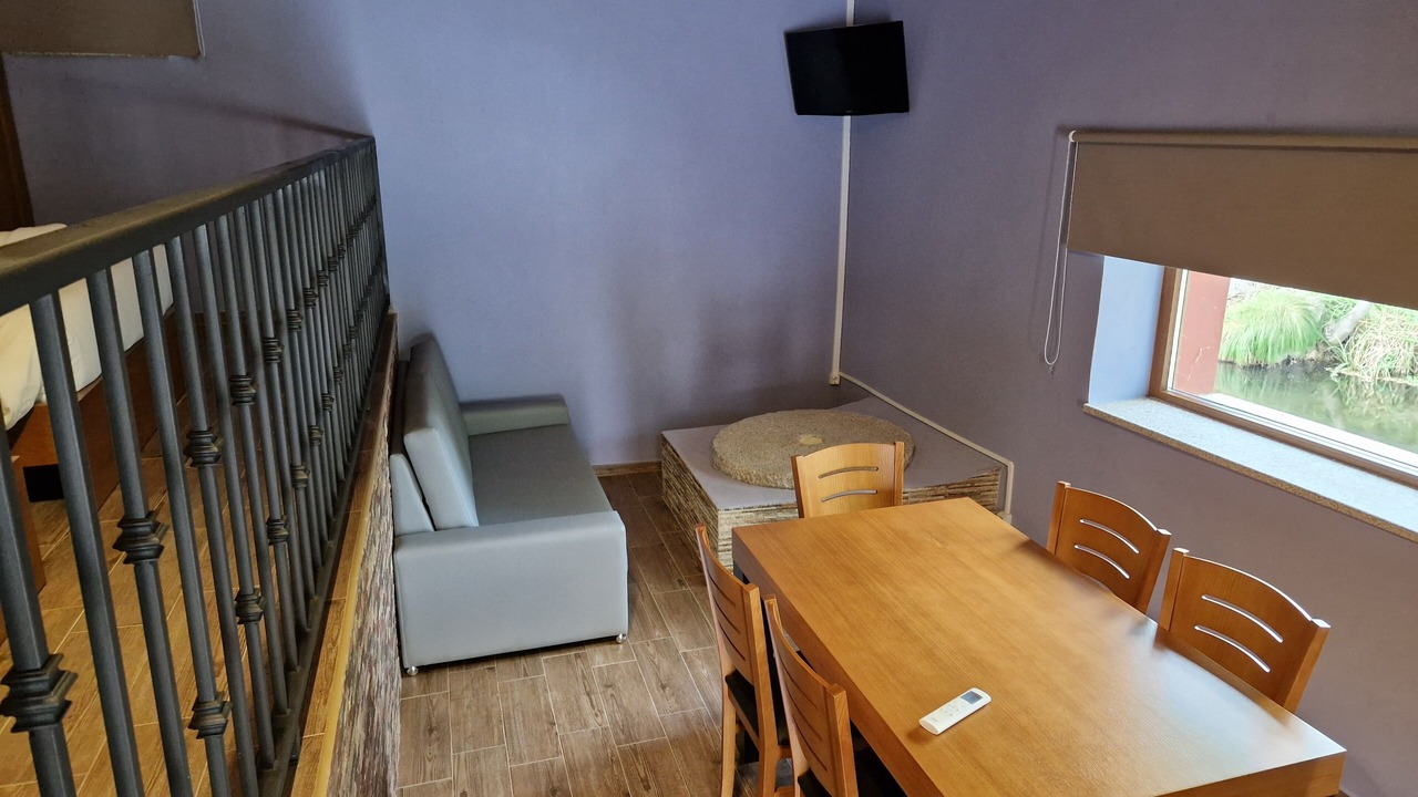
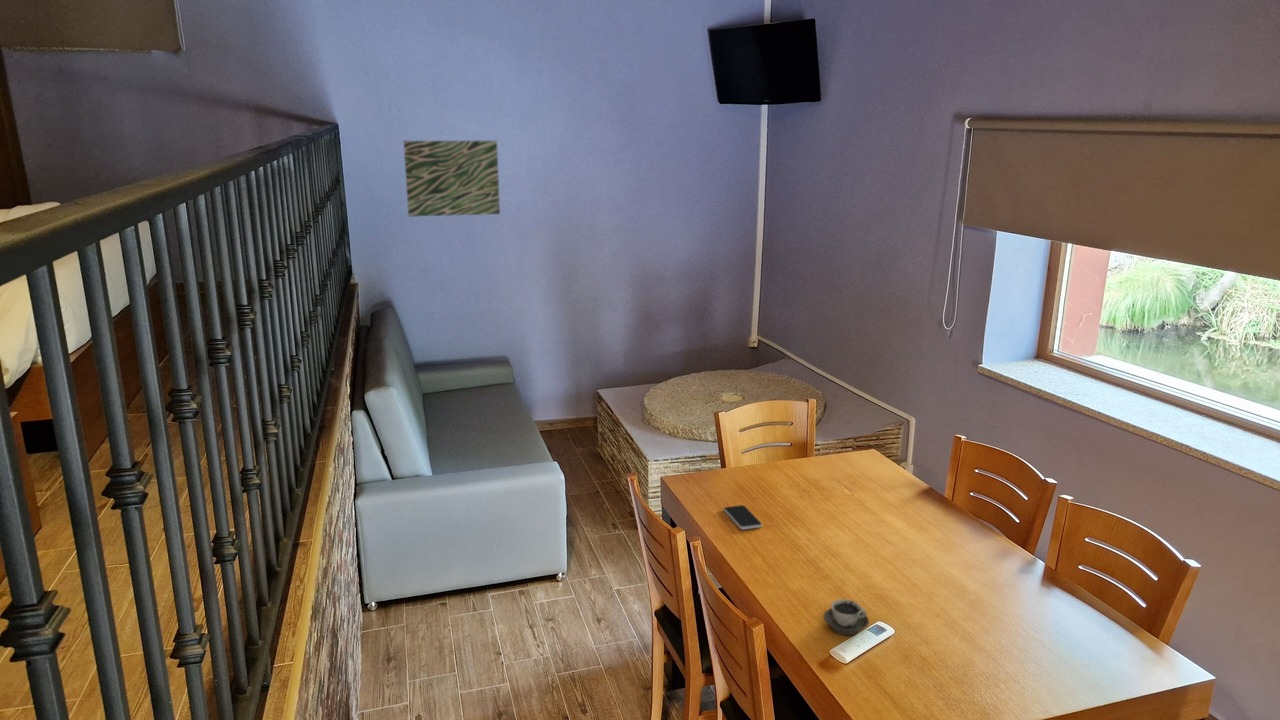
+ wall art (452, 178)
+ cup (846, 617)
+ smartphone (742, 517)
